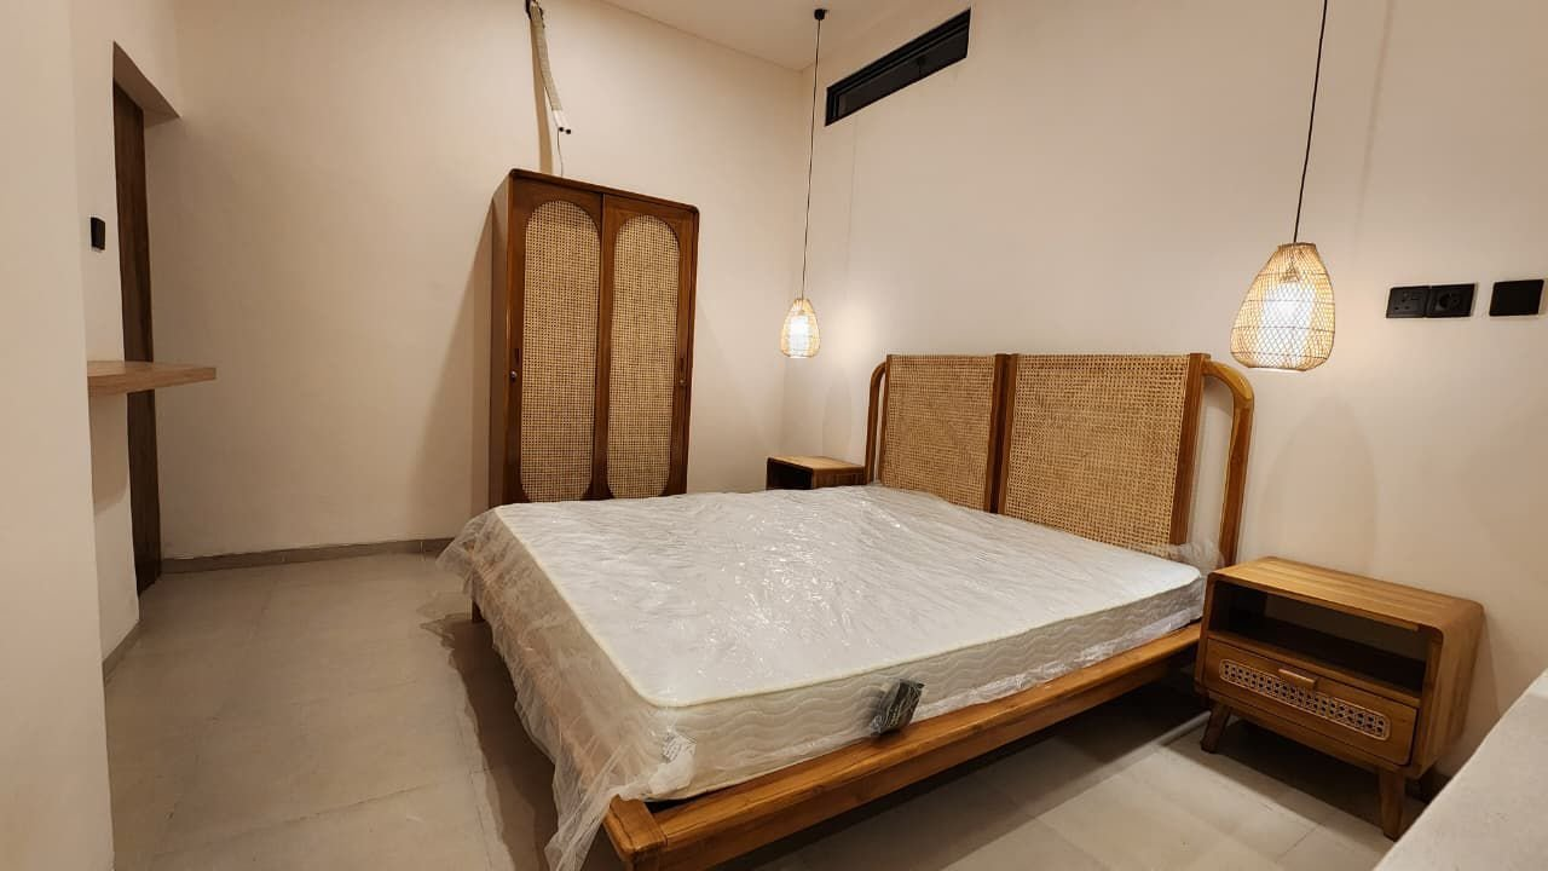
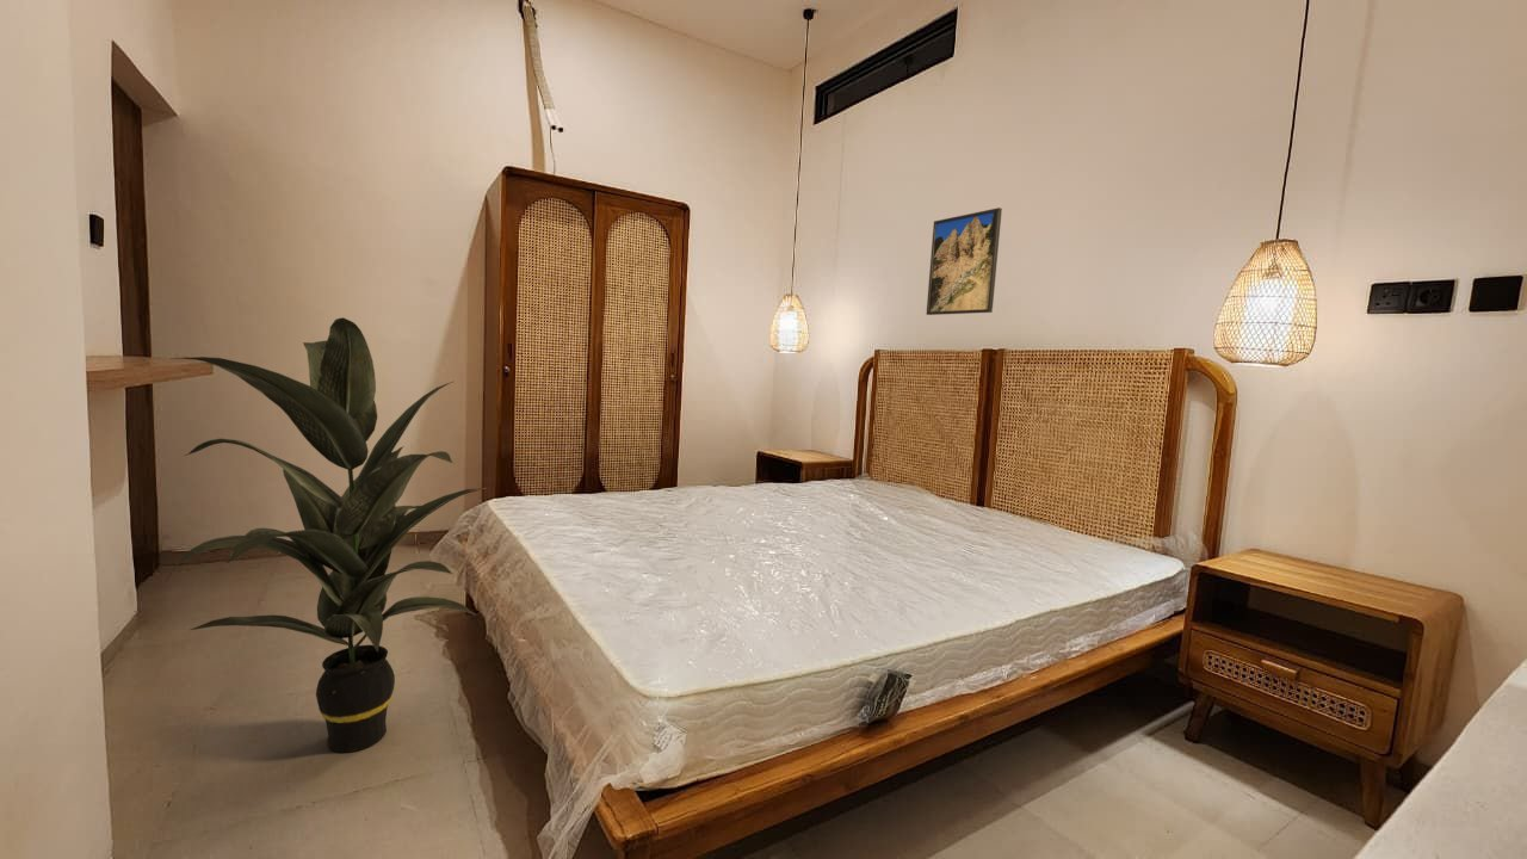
+ indoor plant (339, 542)
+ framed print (962, 264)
